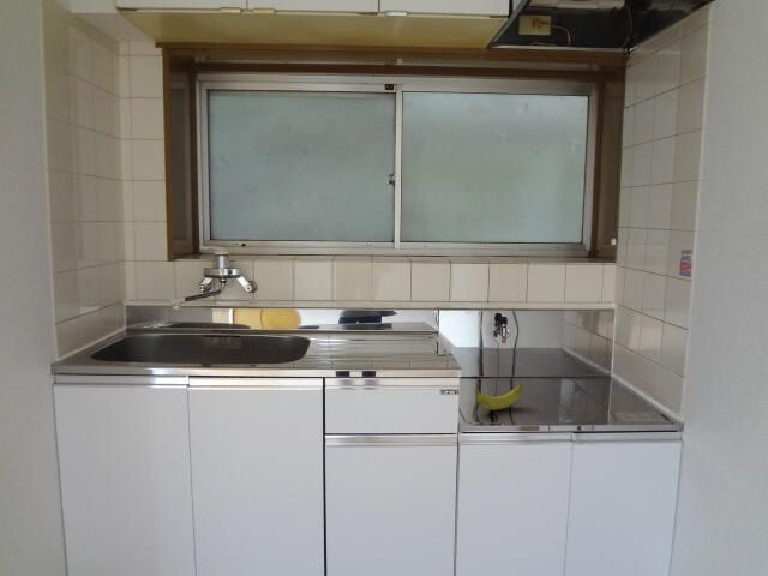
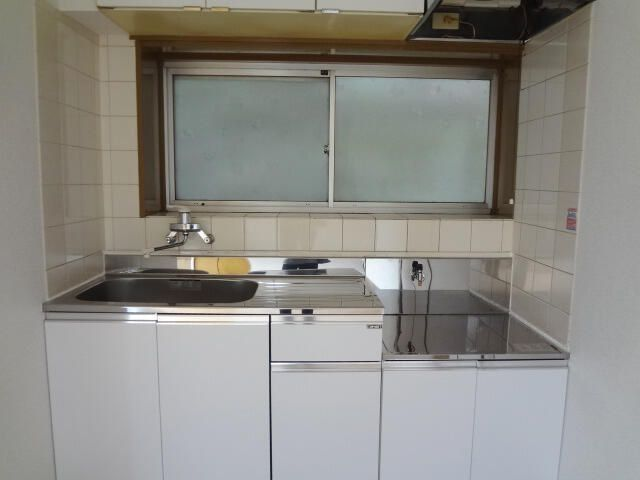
- banana (498, 397)
